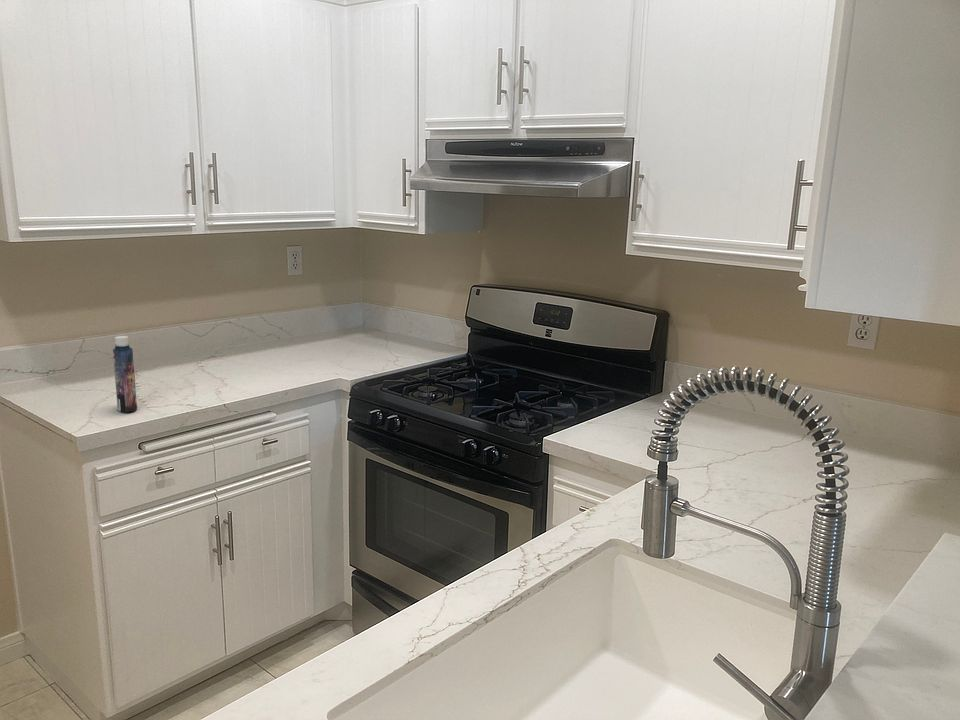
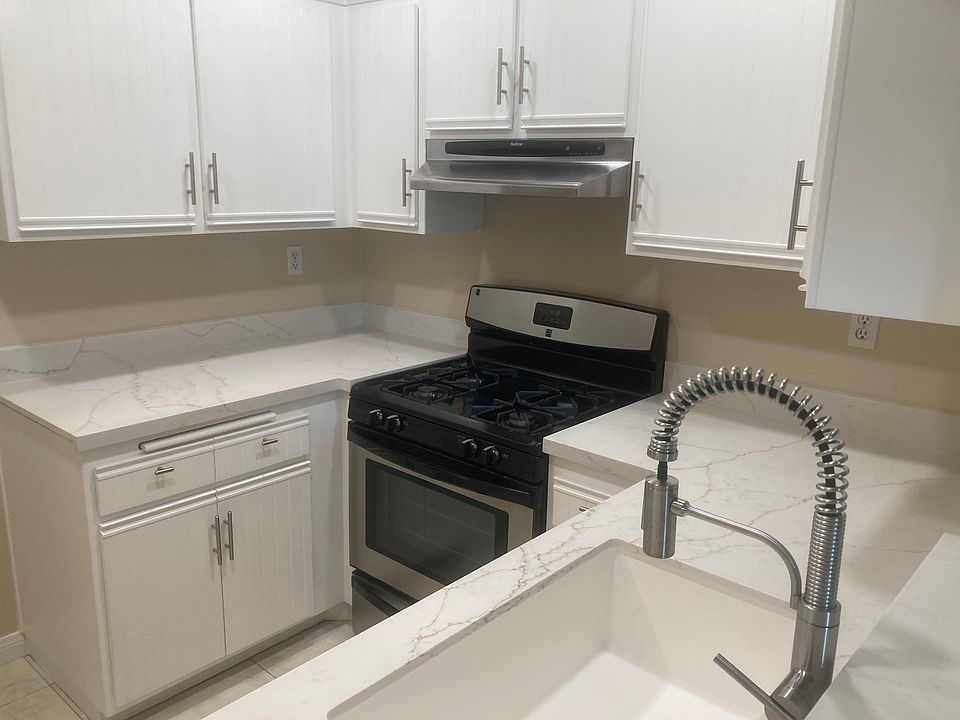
- bottle (124, 373)
